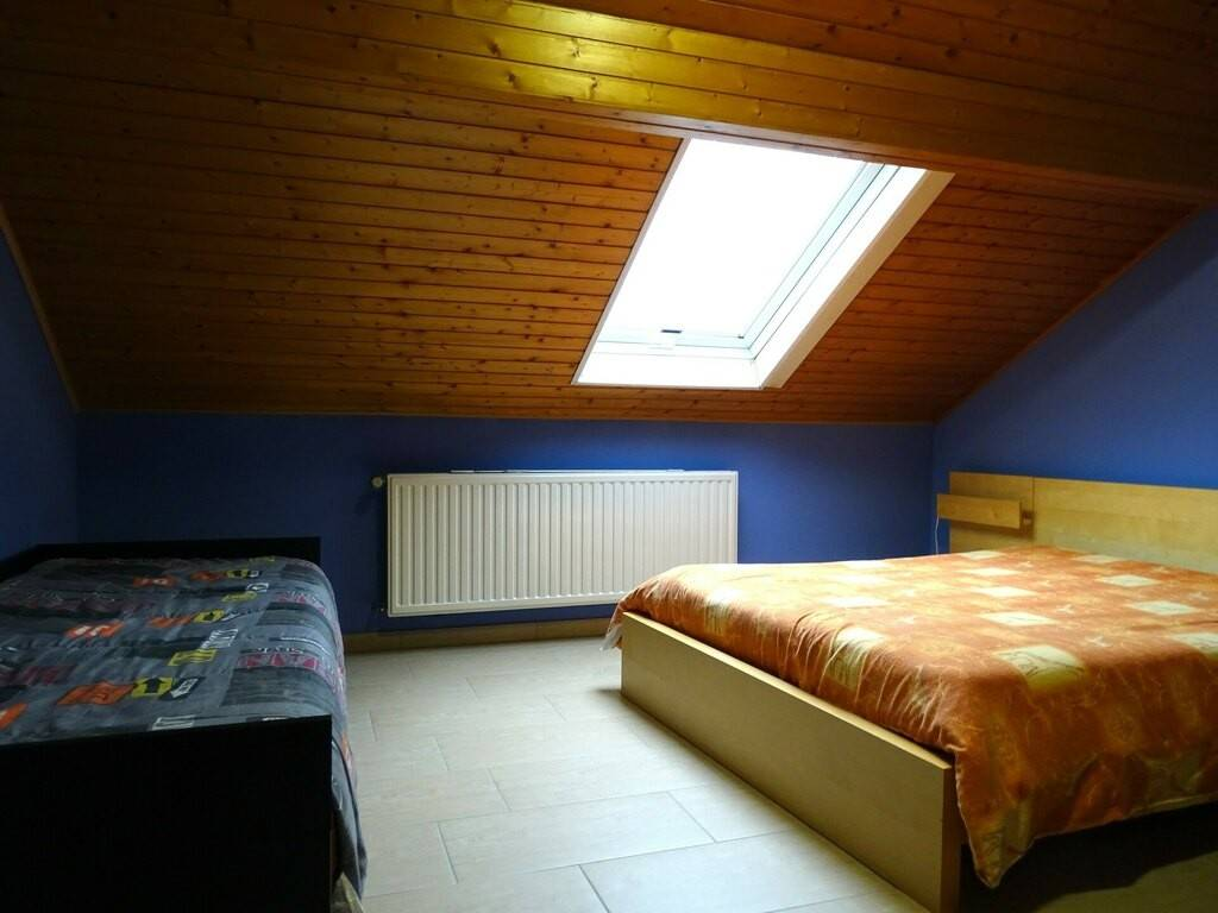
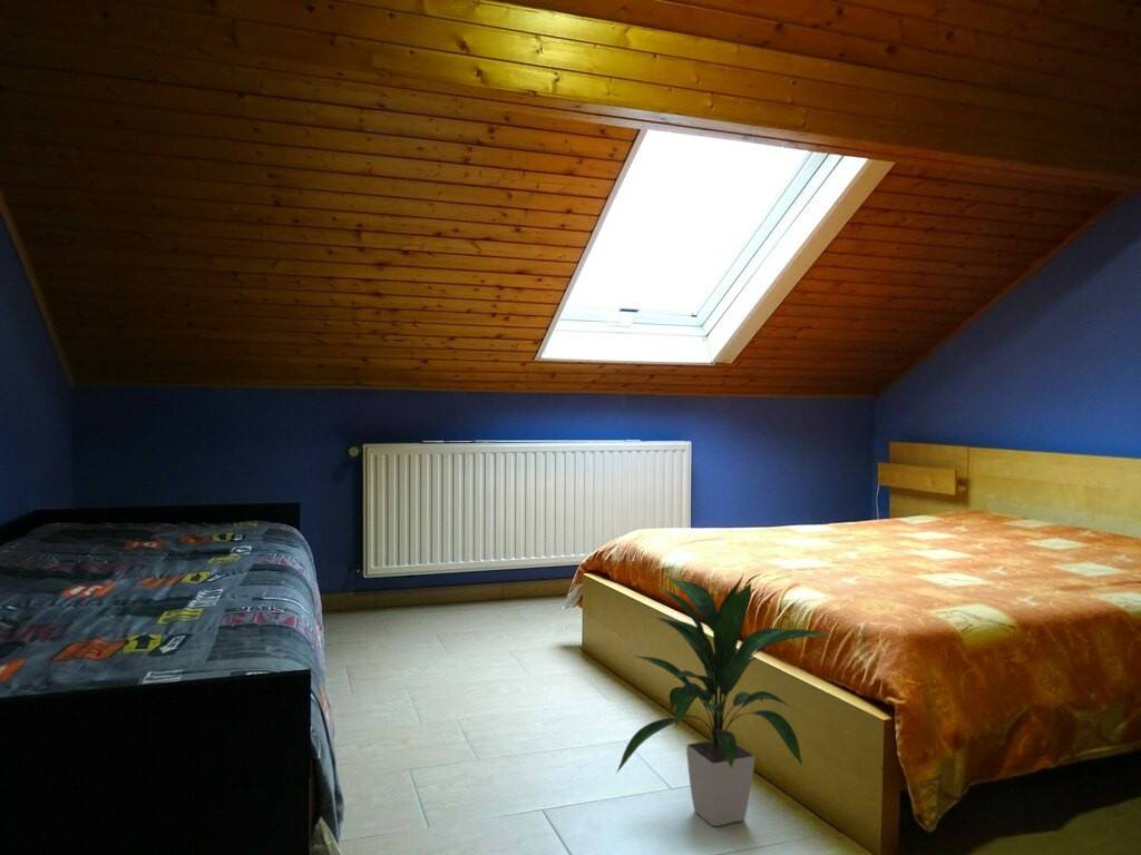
+ indoor plant (711, 691)
